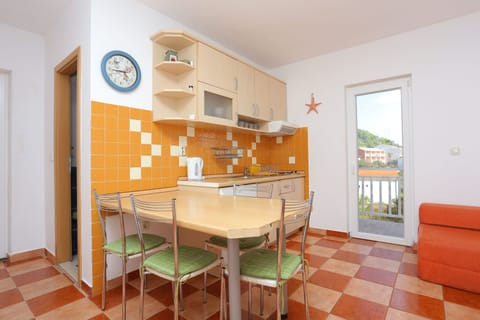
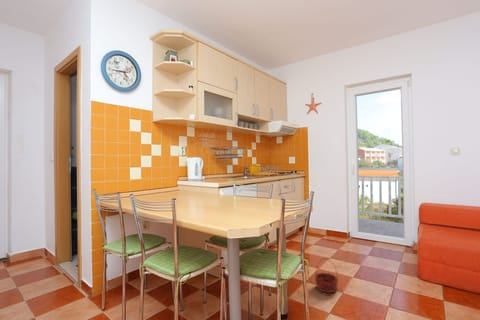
+ basket (326, 273)
